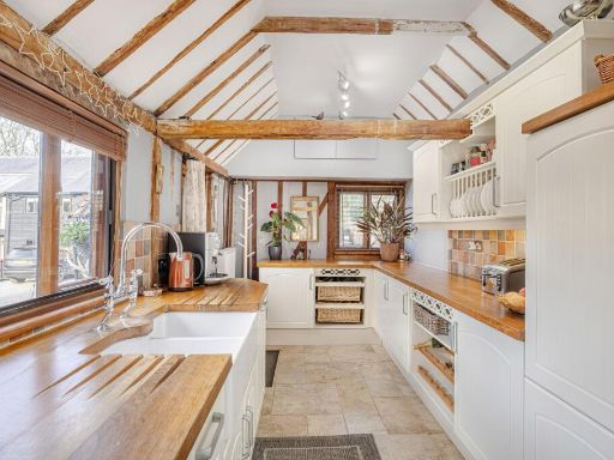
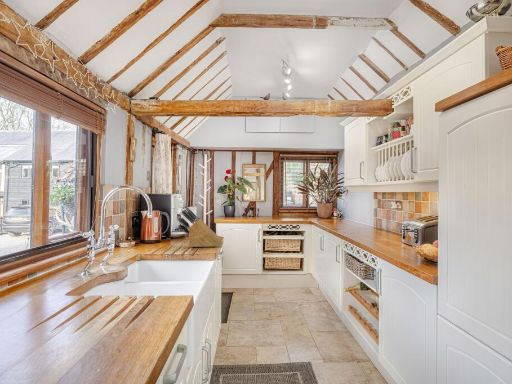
+ knife block (200, 226)
